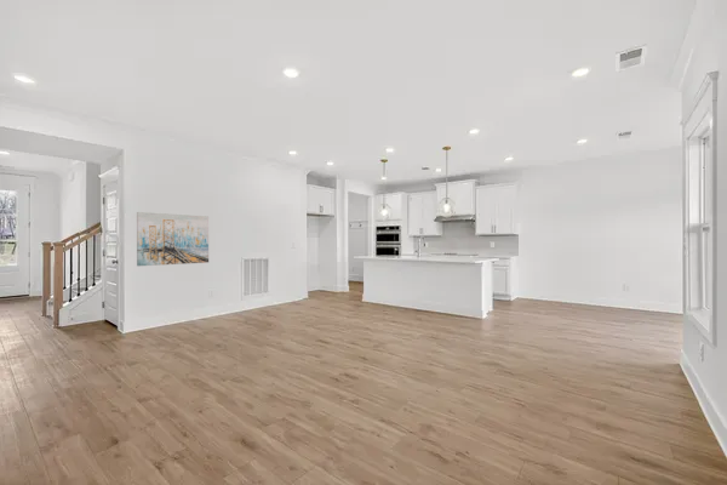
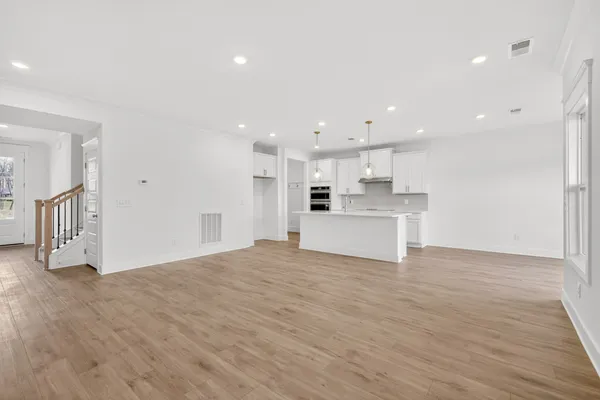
- wall art (174, 239)
